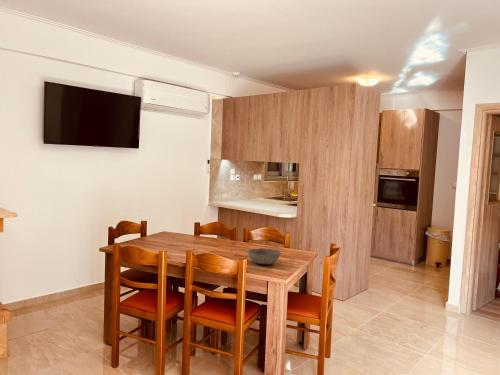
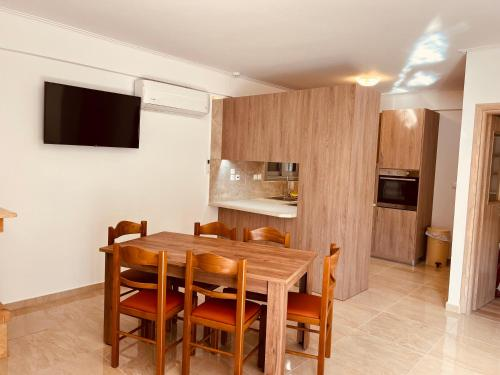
- bowl (263, 257)
